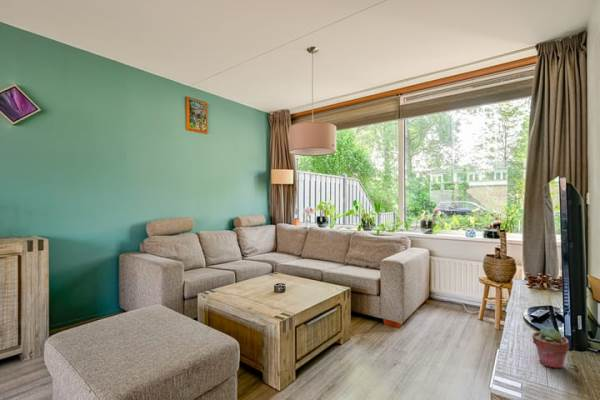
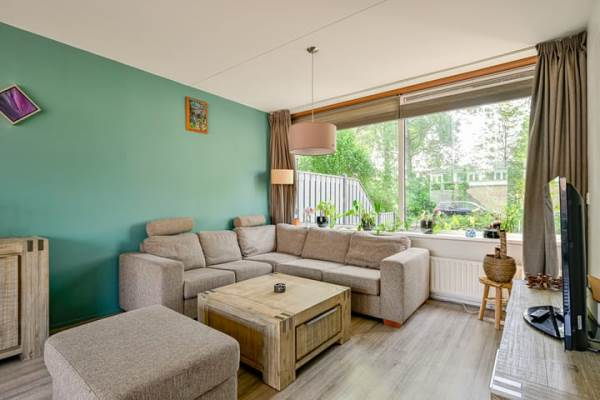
- potted succulent (550, 345)
